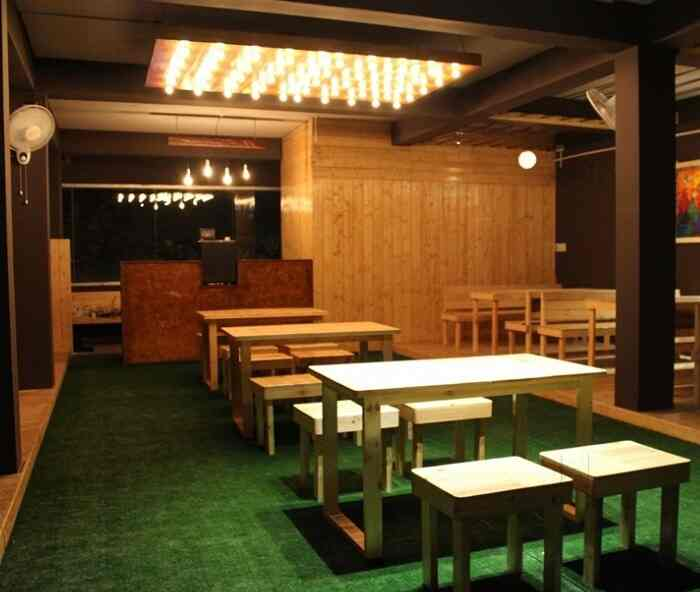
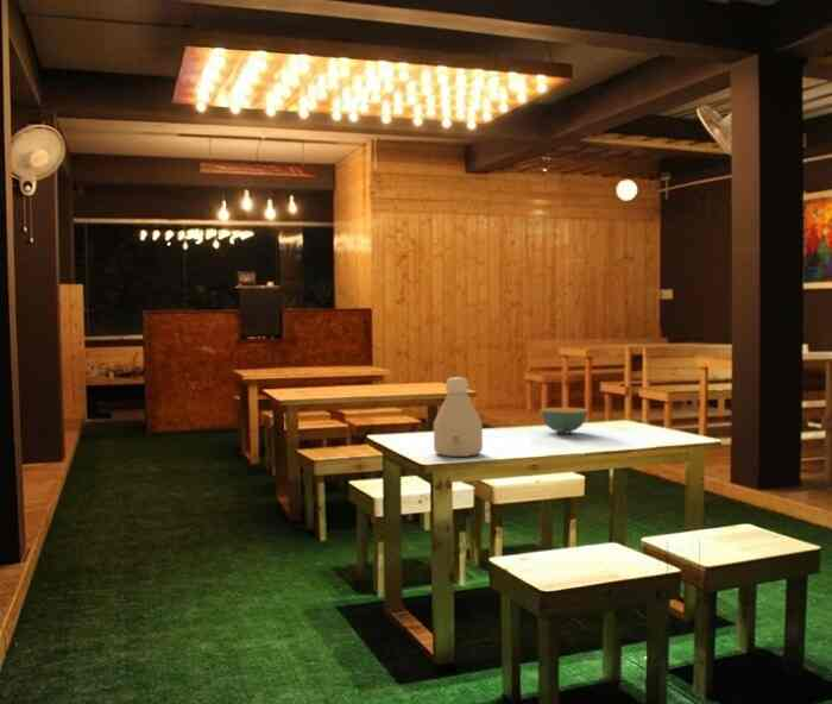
+ bottle (458, 415)
+ cereal bowl (563, 421)
